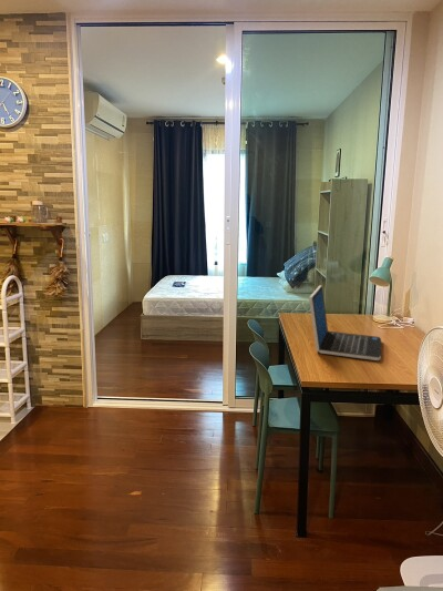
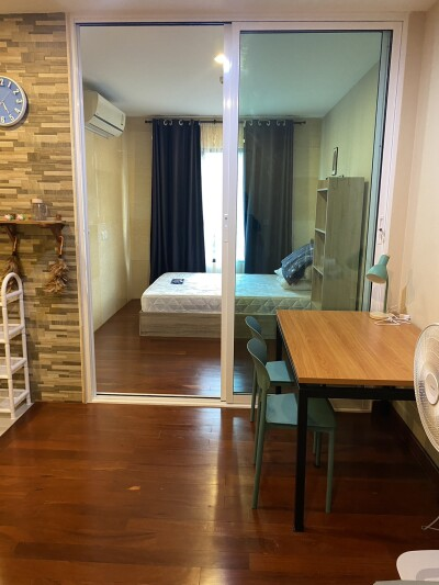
- laptop (346, 333)
